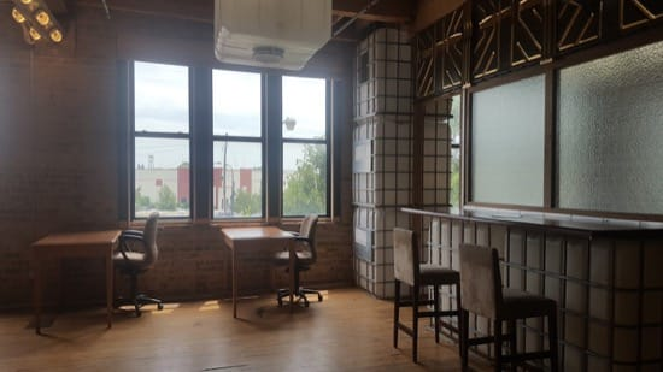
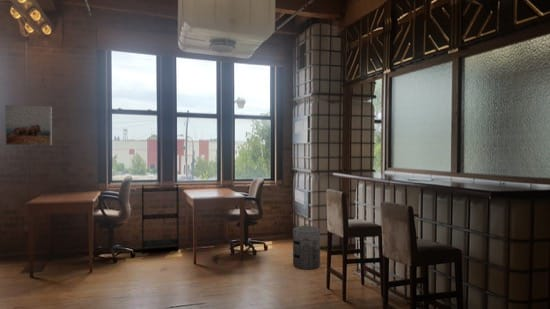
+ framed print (28, 125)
+ waste bin (306, 244)
+ bookshelf (160, 217)
